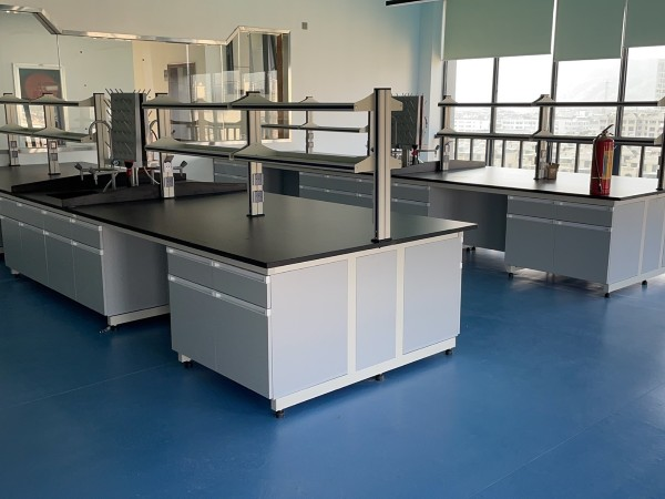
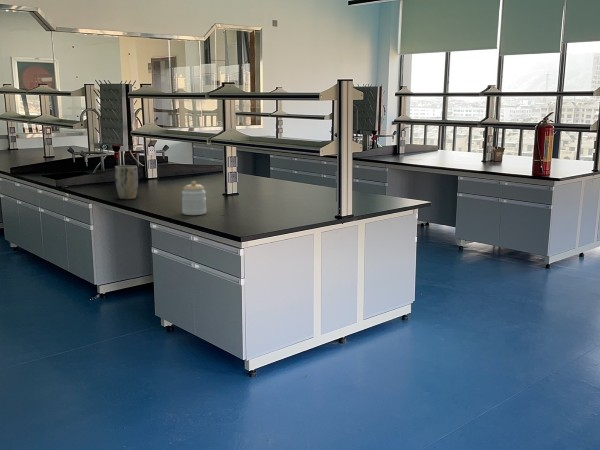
+ jar (194, 197)
+ plant pot (126, 182)
